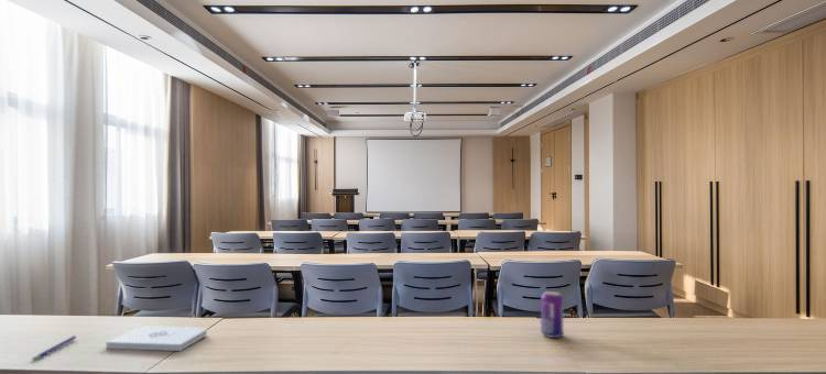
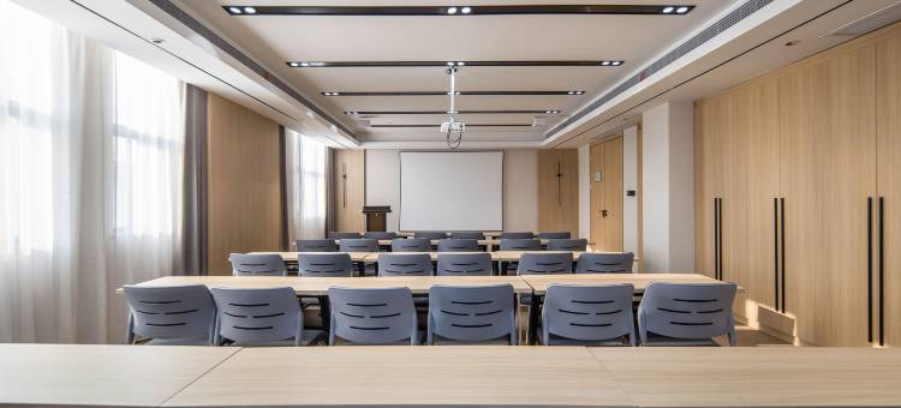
- beverage can (552, 314)
- pen (55, 346)
- notepad (160, 337)
